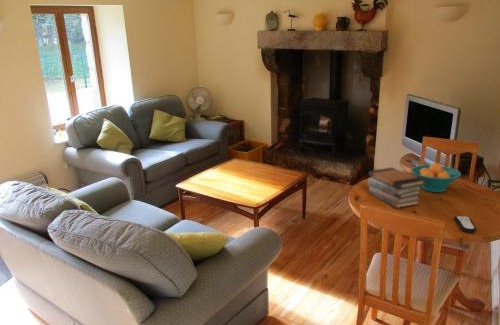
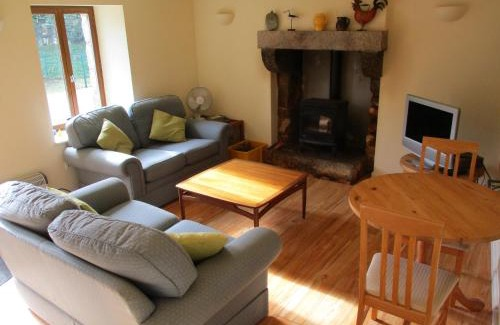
- book stack (394, 186)
- fruit bowl (434, 176)
- remote control (465, 223)
